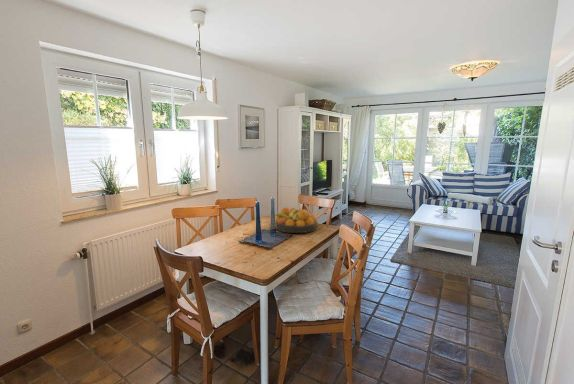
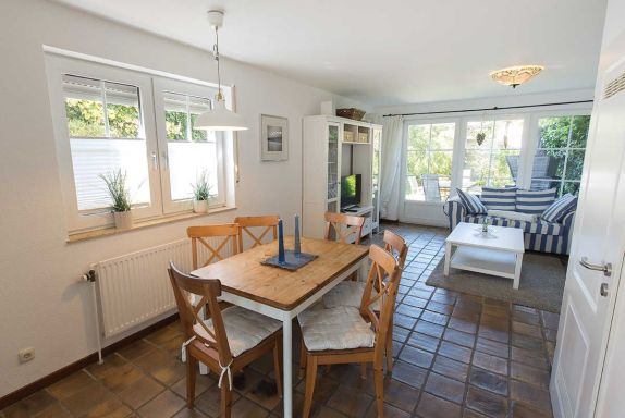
- fruit bowl (295, 217)
